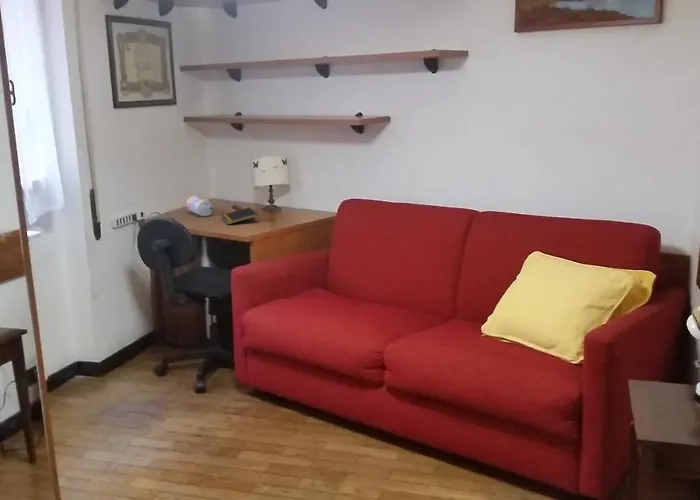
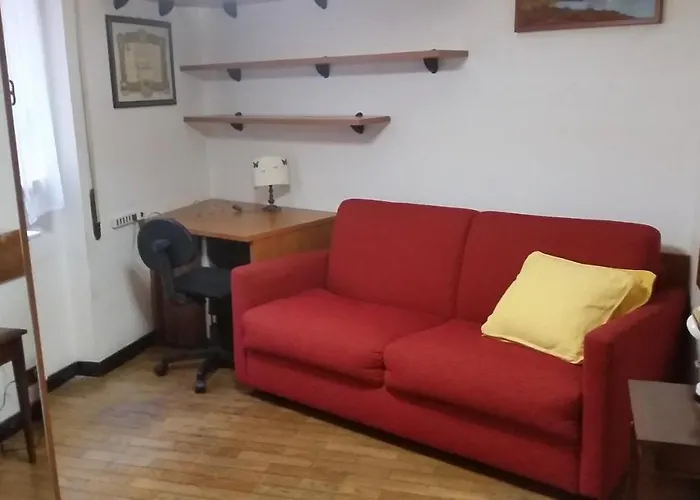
- pencil case (198, 205)
- notepad (239, 215)
